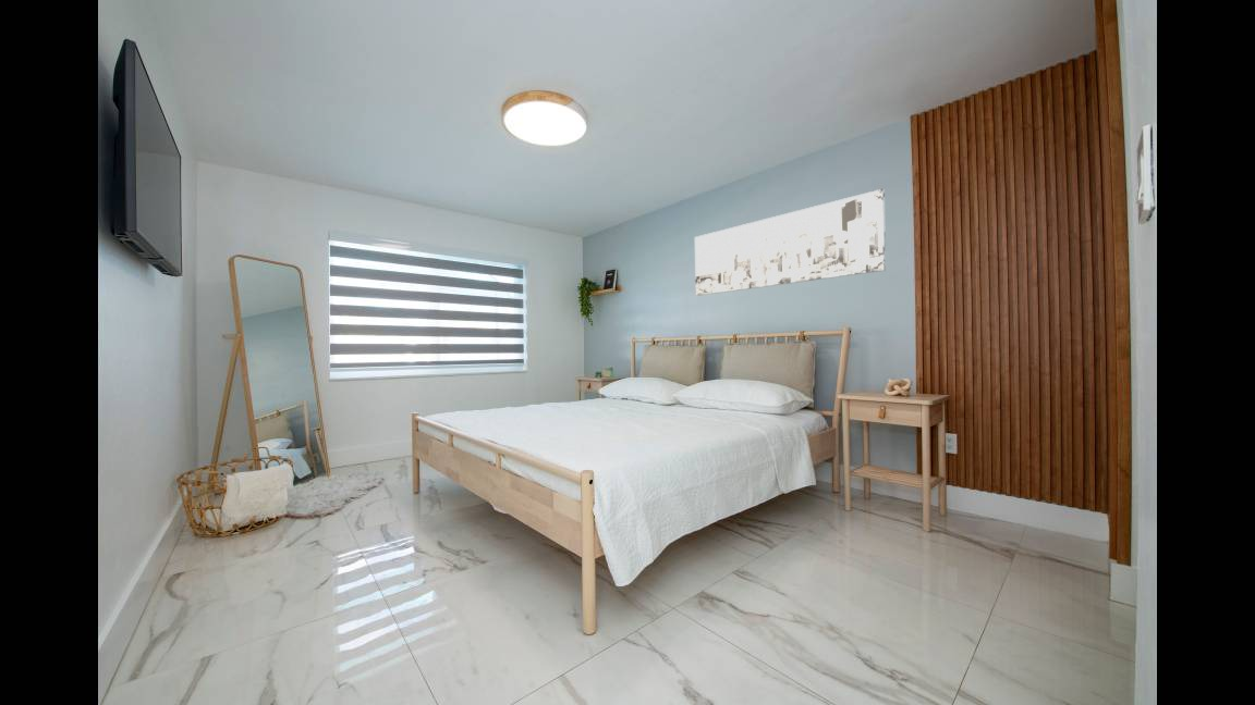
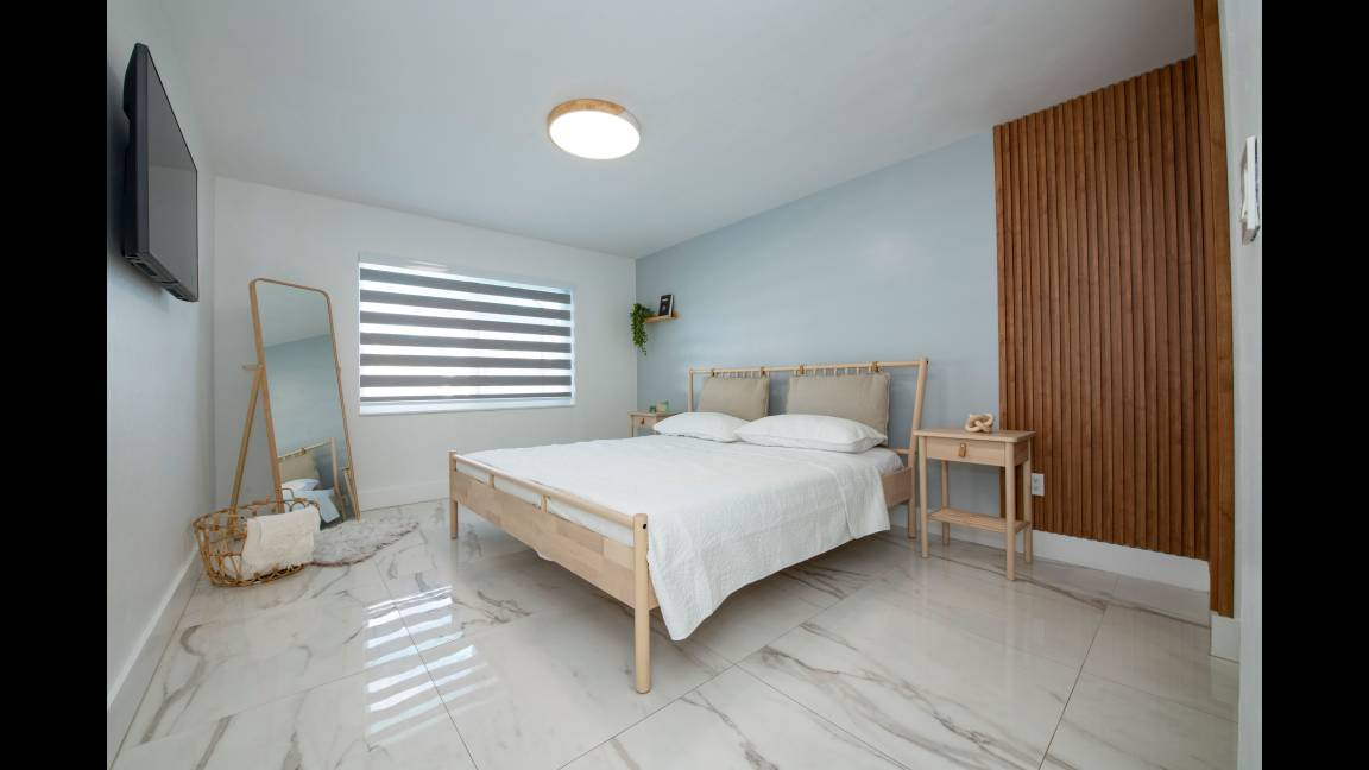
- wall art (775, 250)
